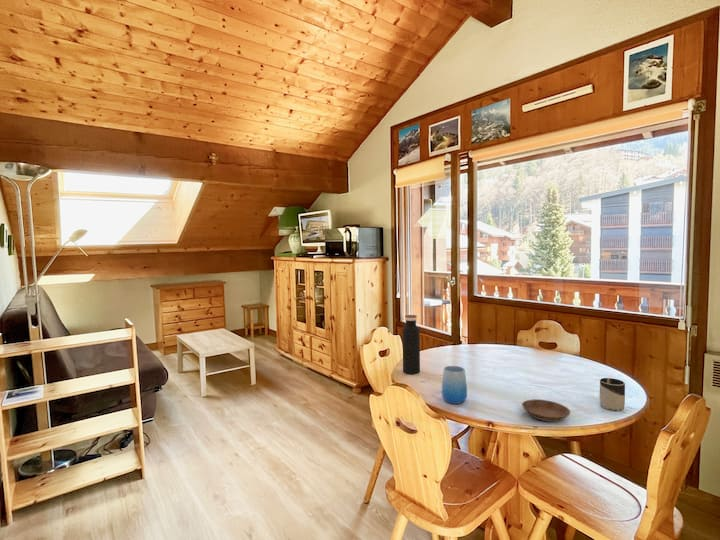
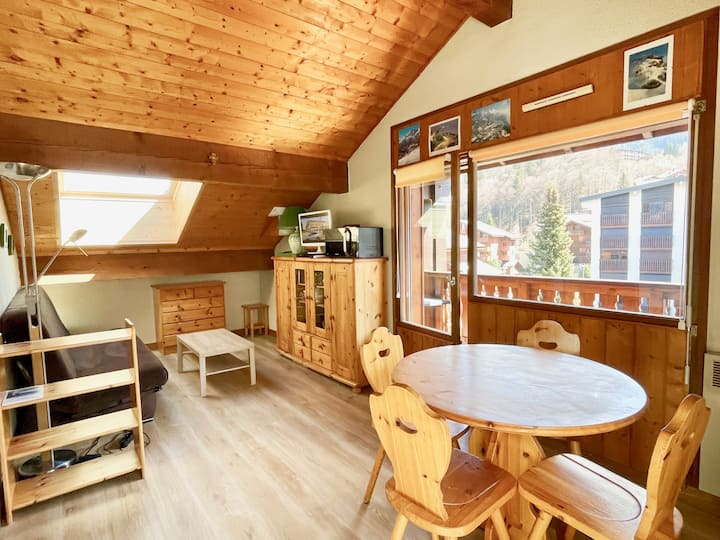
- water bottle (411, 343)
- cup (611, 392)
- cup (454, 384)
- saucer (545, 411)
